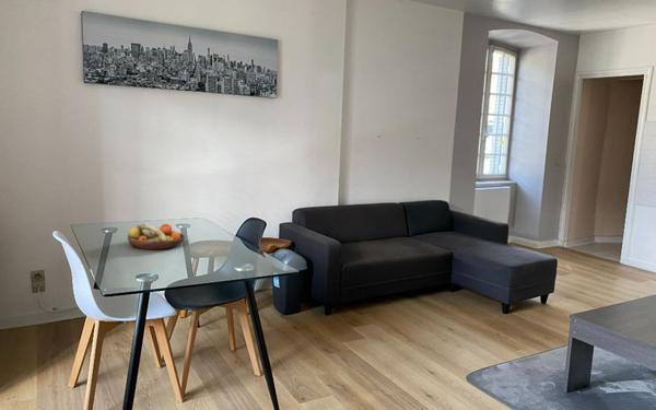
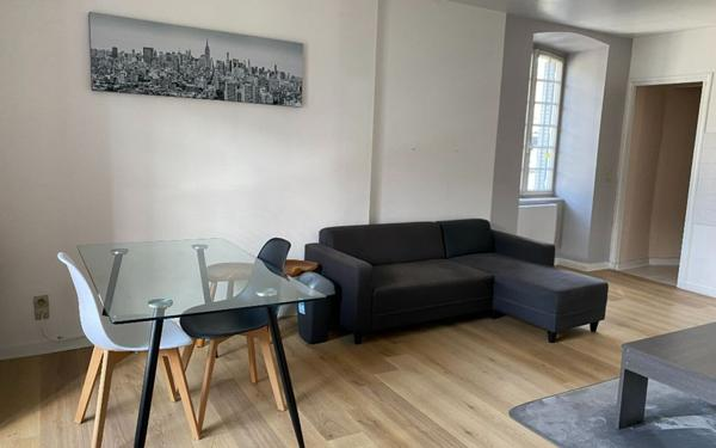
- fruit bowl (156, 233)
